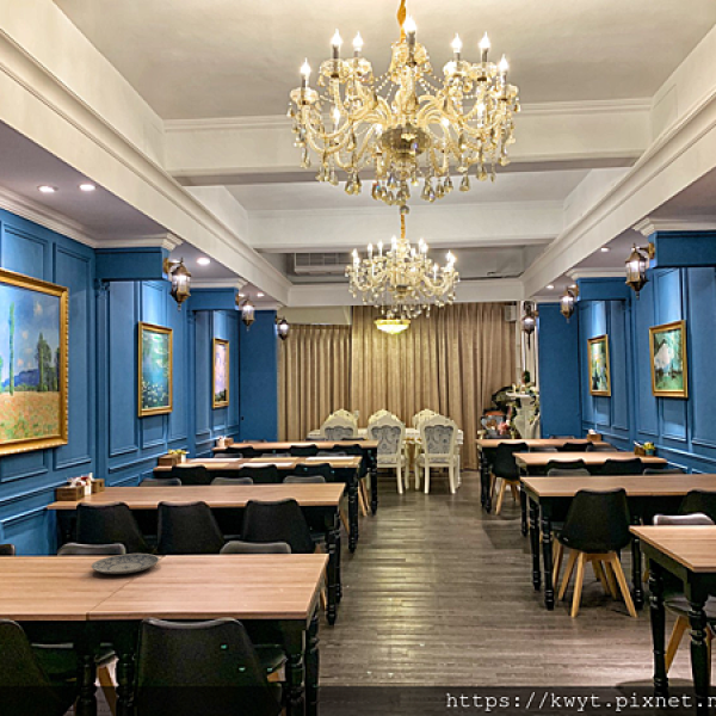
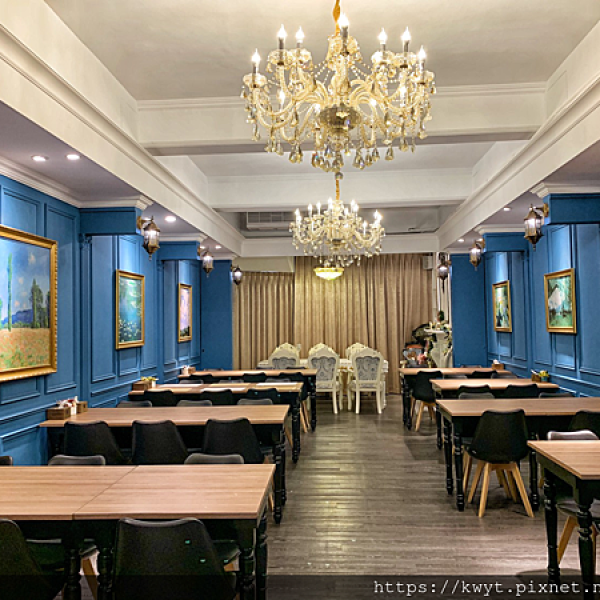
- plate (125, 564)
